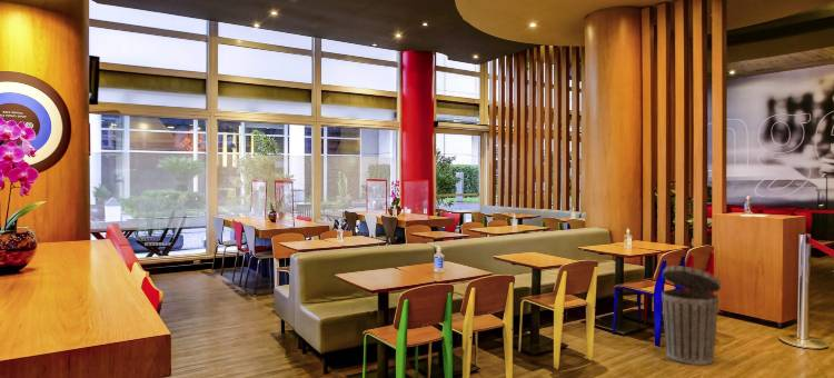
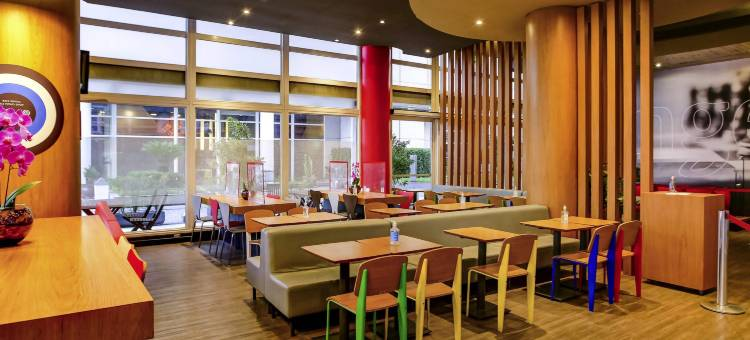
- trash can (689, 310)
